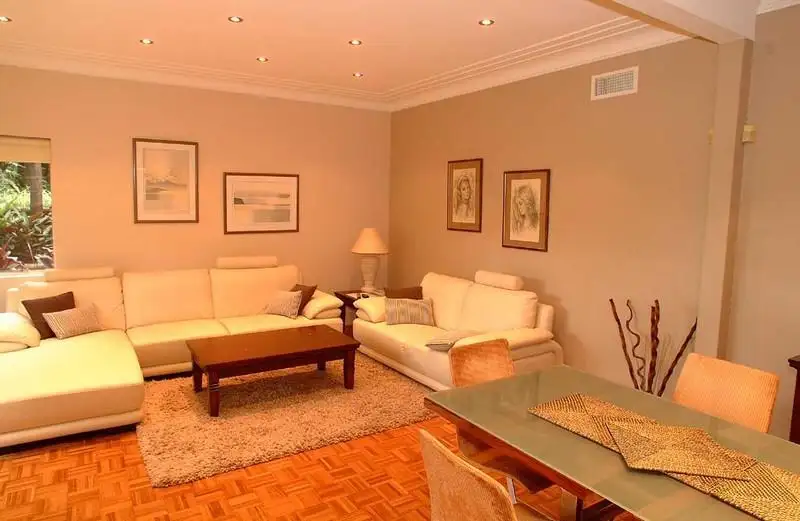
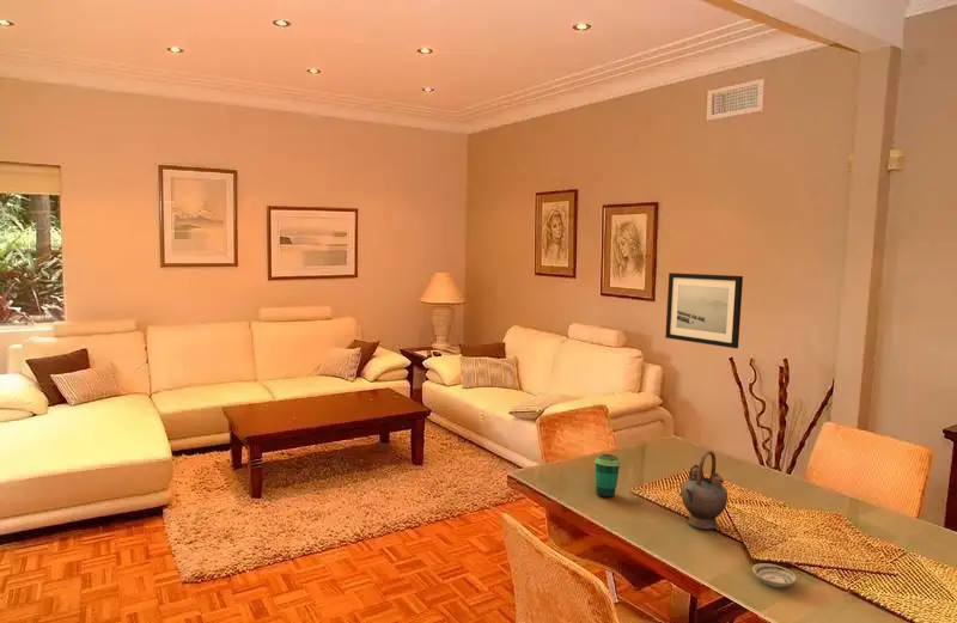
+ saucer (773, 576)
+ wall art (701, 309)
+ teapot (701, 488)
+ cup (606, 475)
